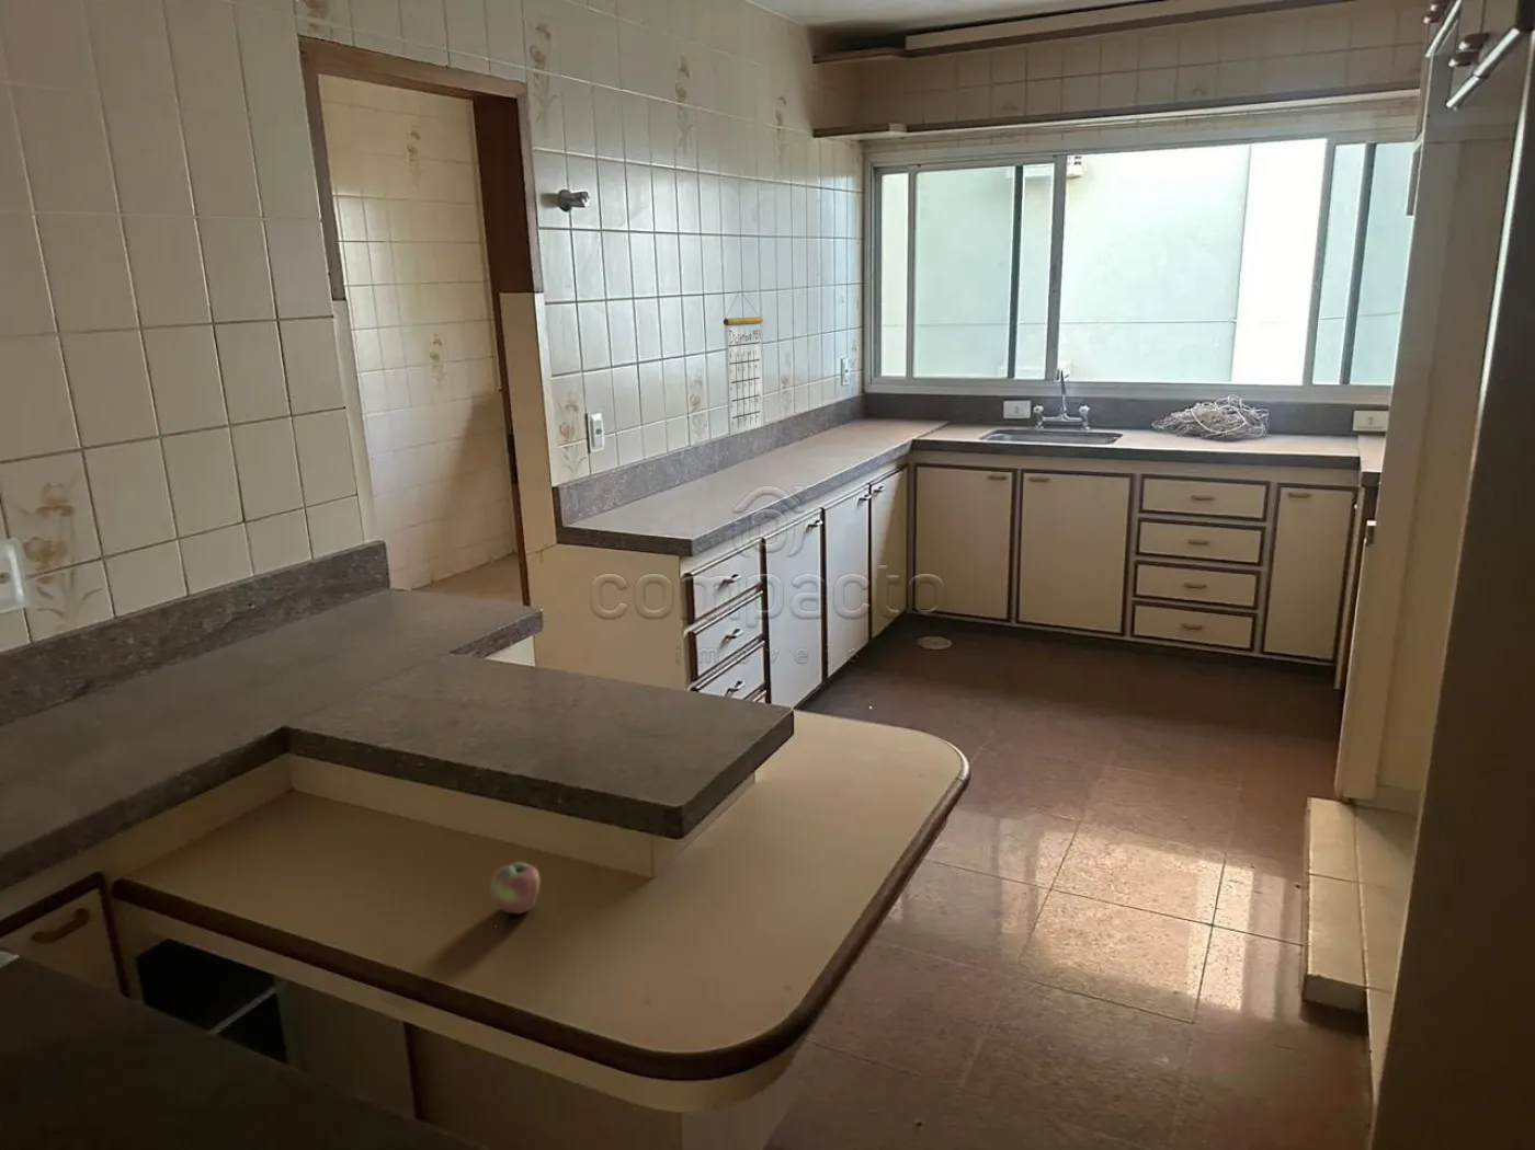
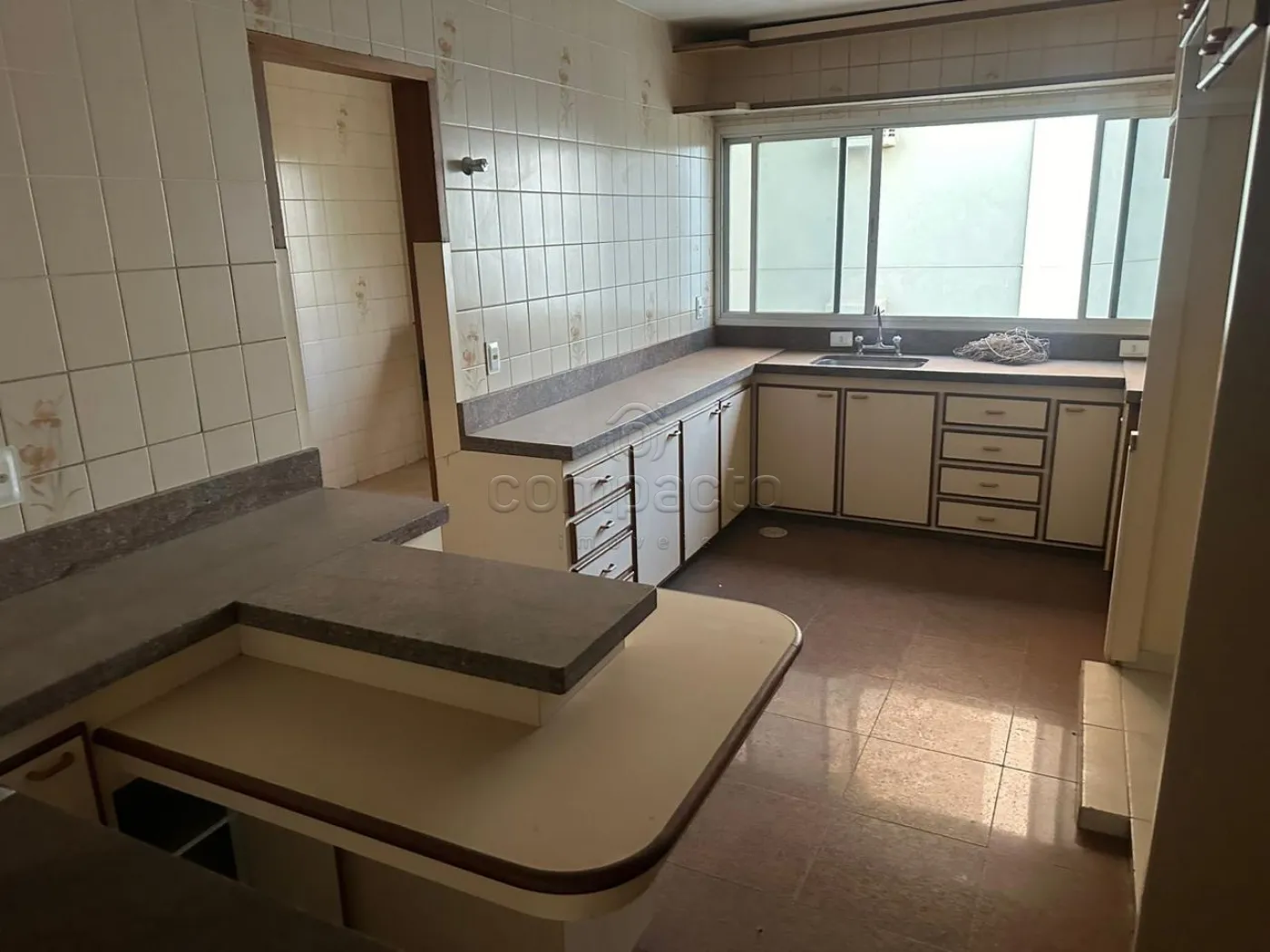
- apple (514, 888)
- calendar (745, 360)
